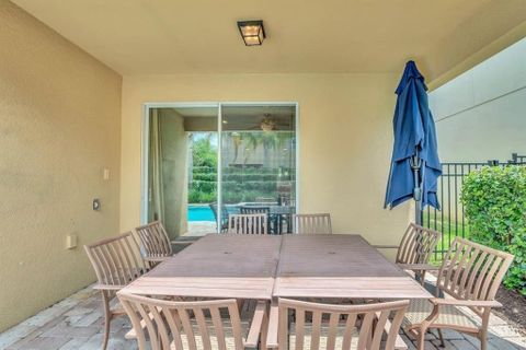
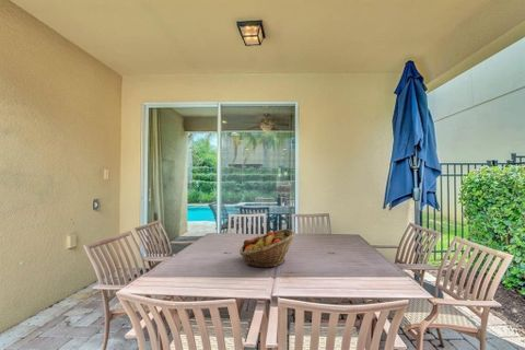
+ fruit basket (267, 246)
